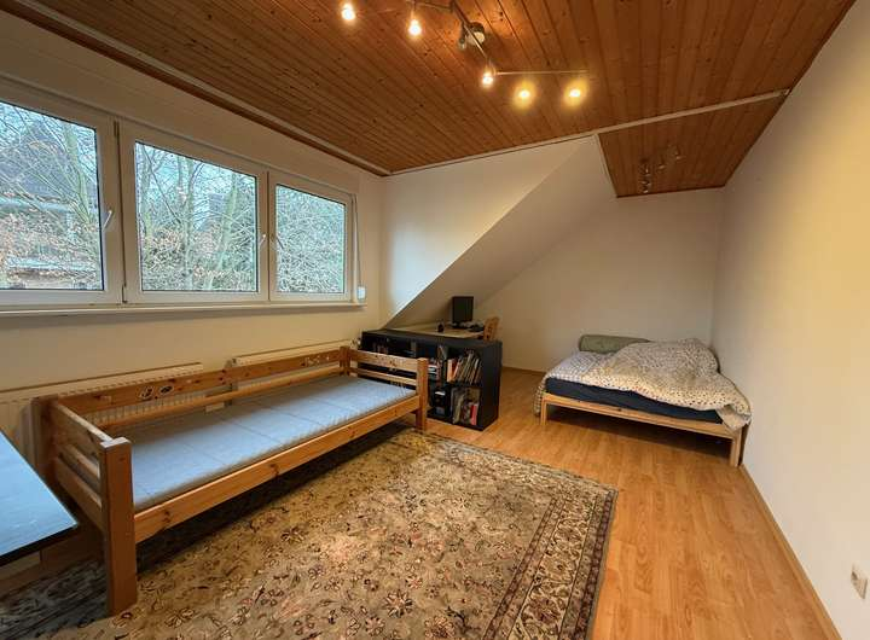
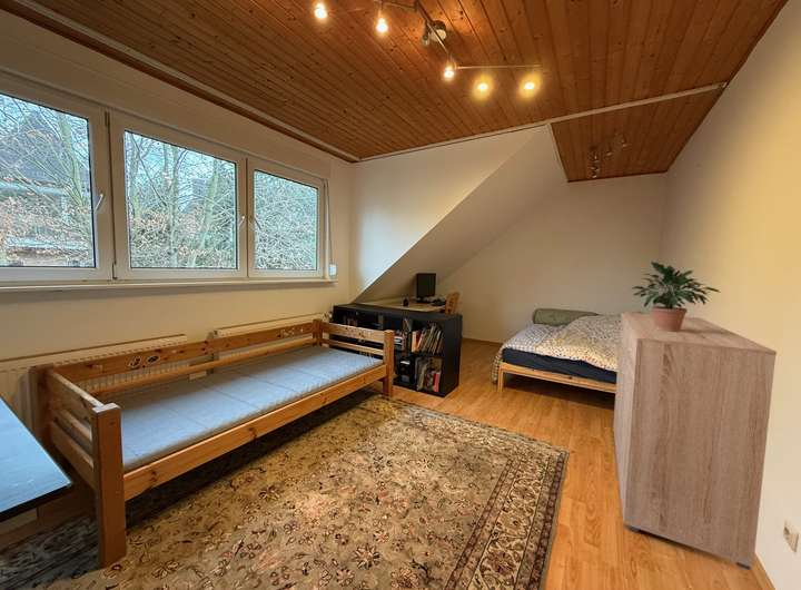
+ potted plant (674, 295)
+ dresser (665, 404)
